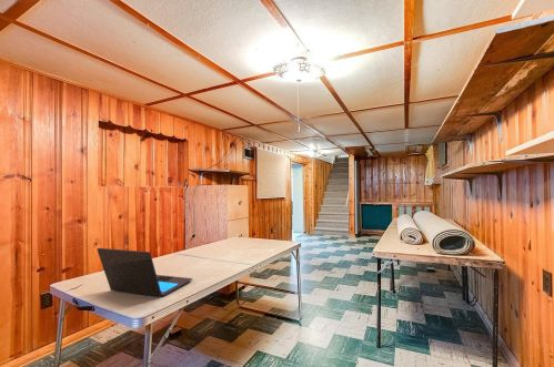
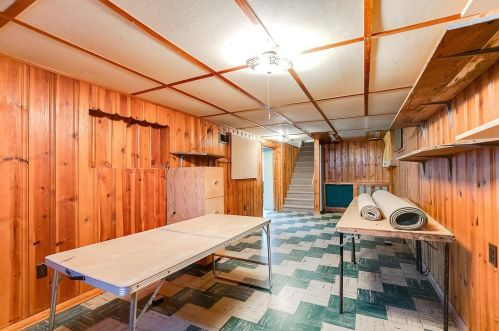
- laptop (148, 265)
